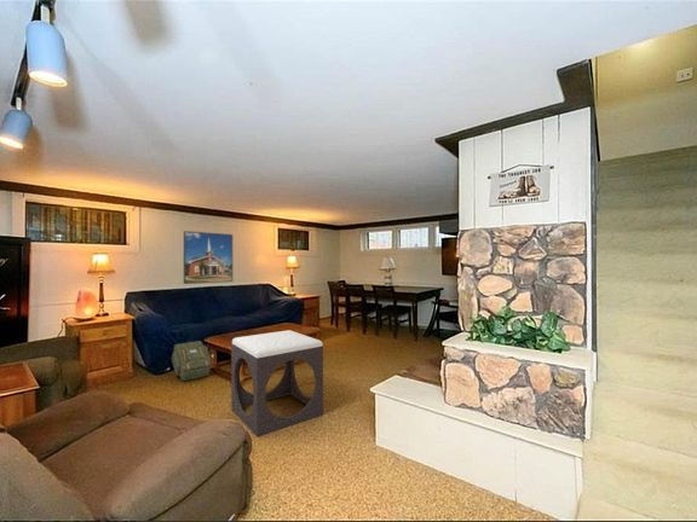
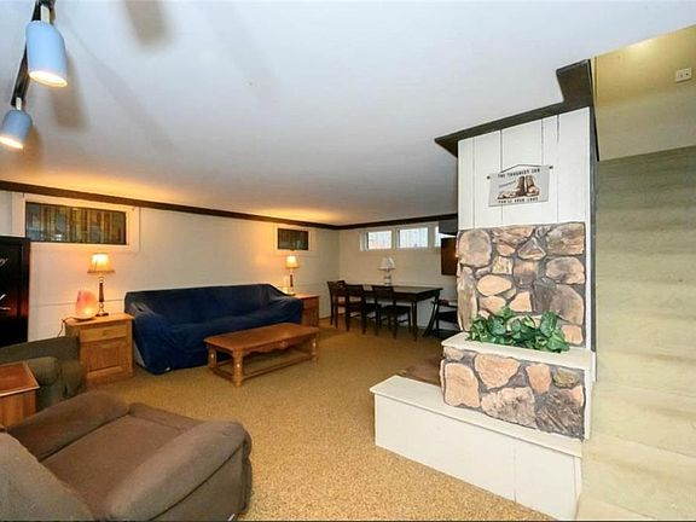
- backpack (191, 359)
- footstool (273, 371)
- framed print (209, 257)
